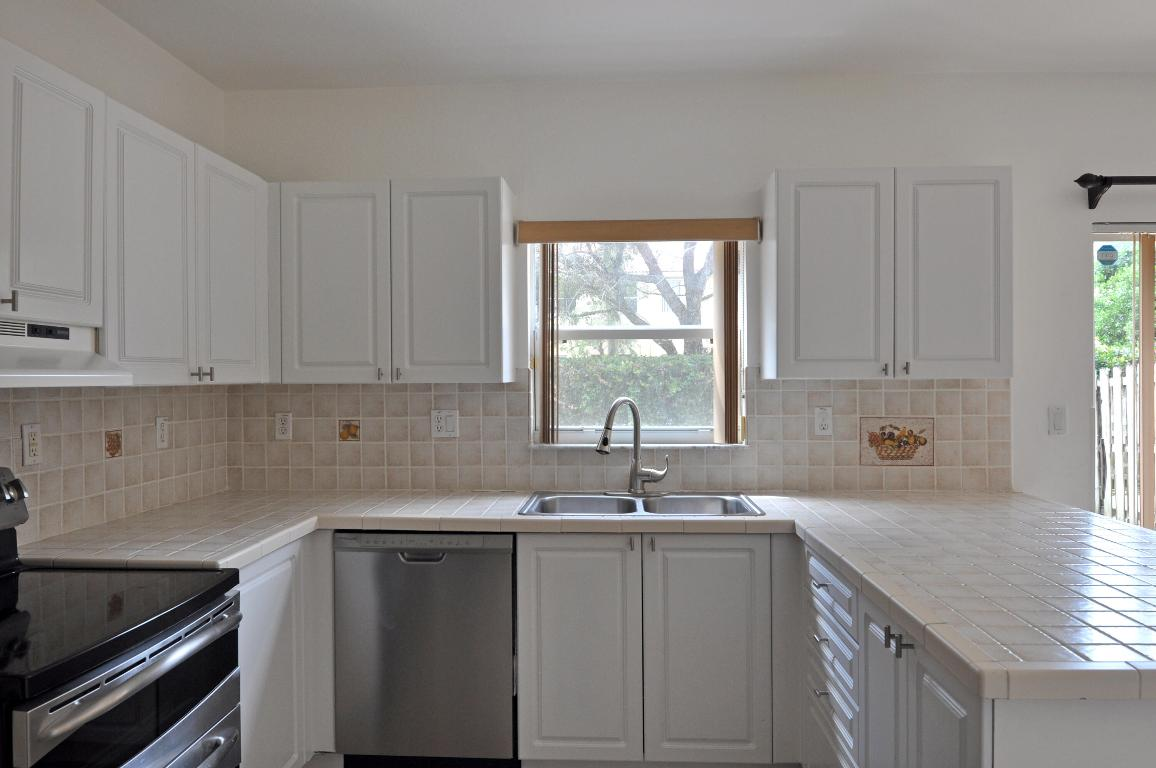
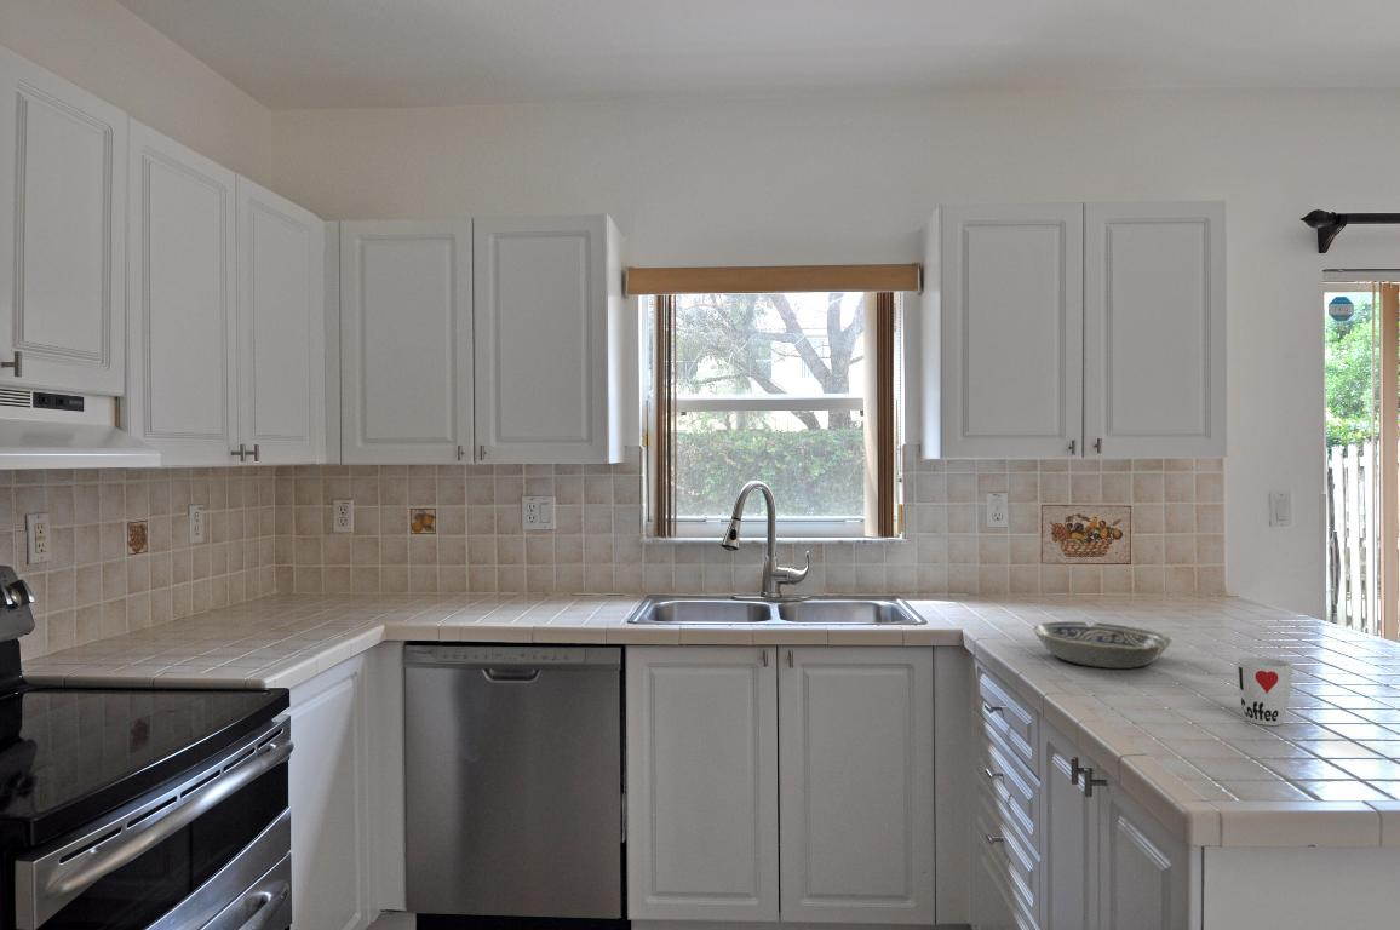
+ cup (1263, 691)
+ bowl (1098, 644)
